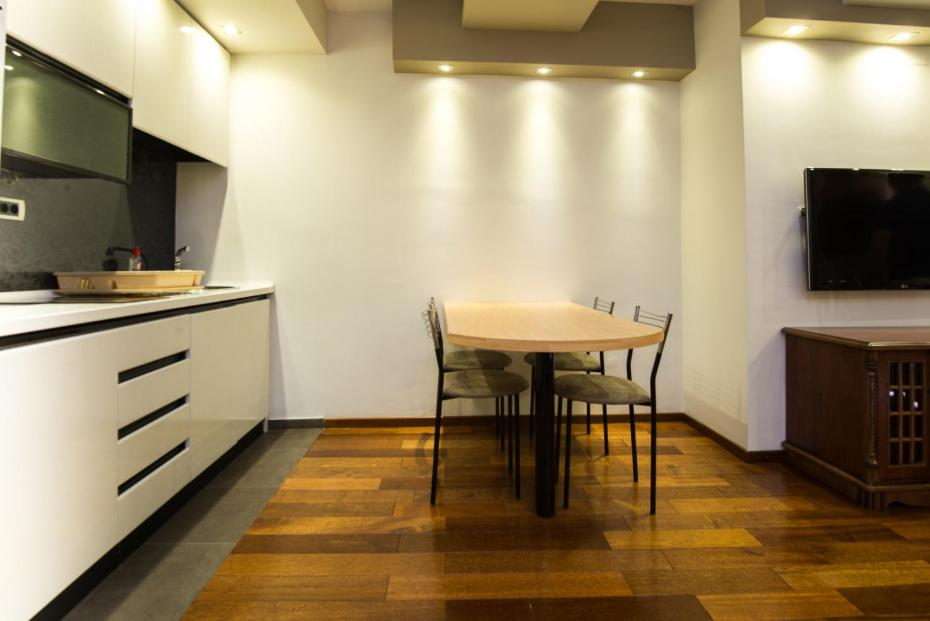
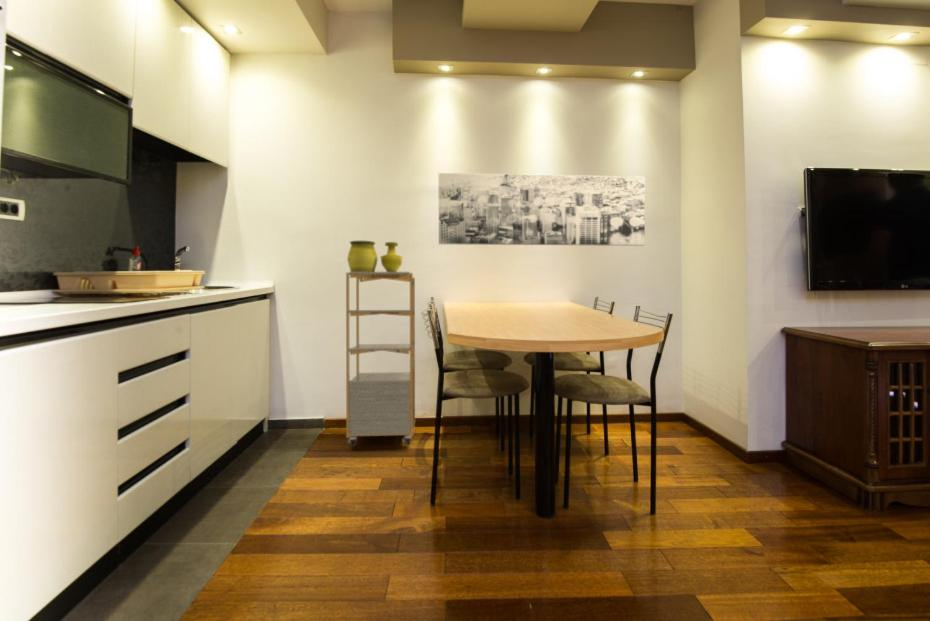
+ wall art (542, 210)
+ decorative vase (375, 257)
+ shelving unit (383, 350)
